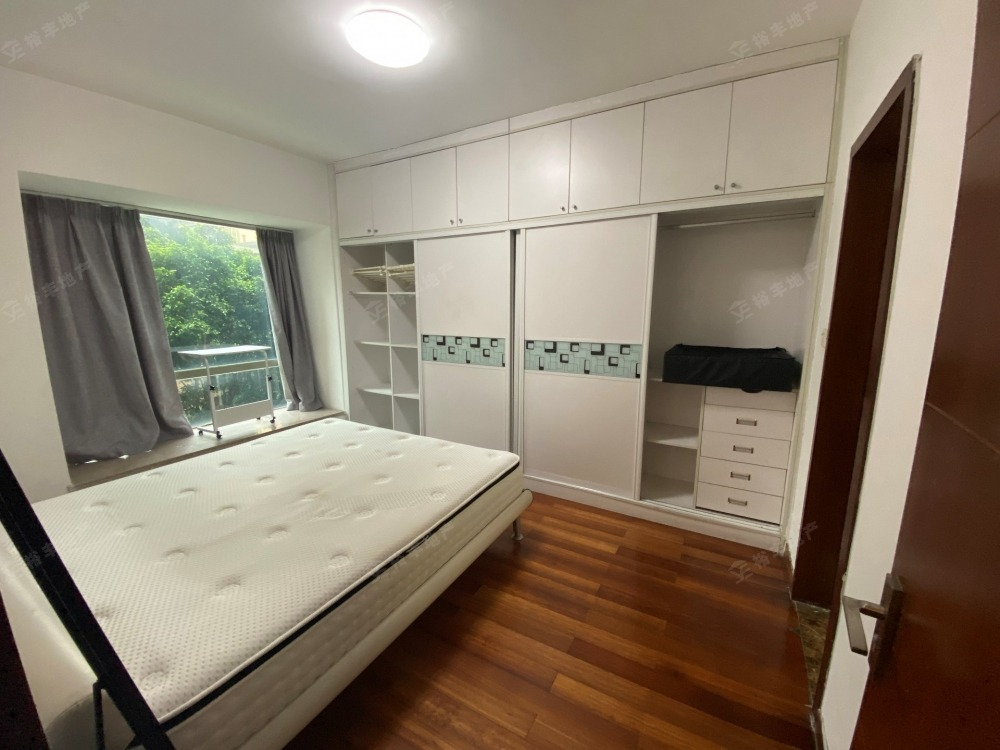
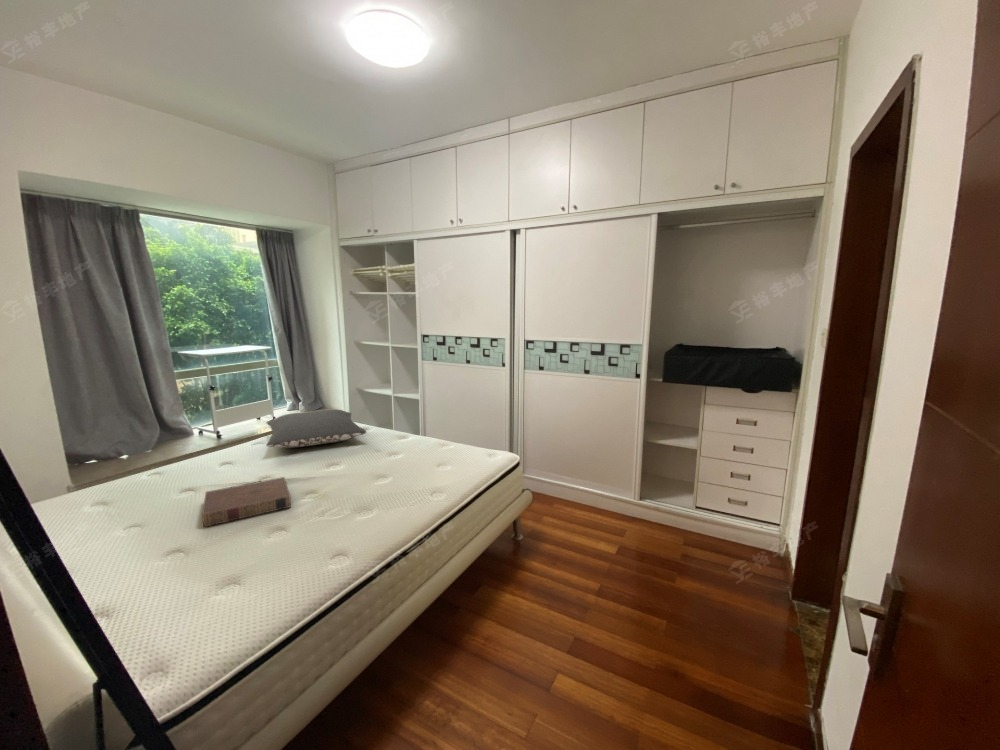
+ book (248, 499)
+ pillow (314, 427)
